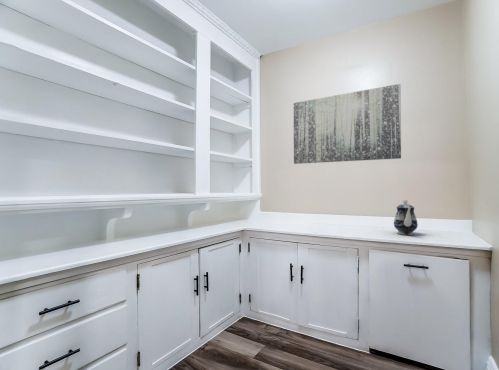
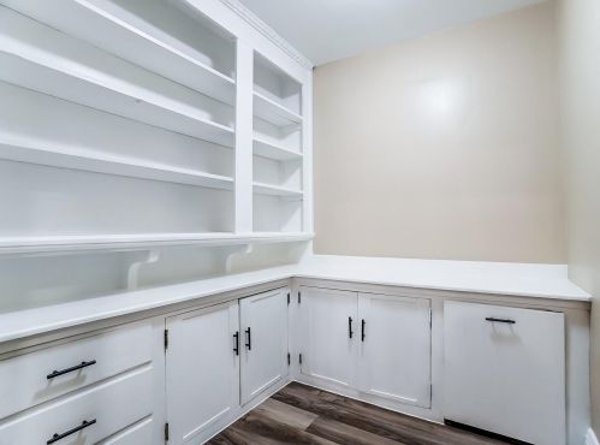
- wall art (342, 128)
- teapot (405, 216)
